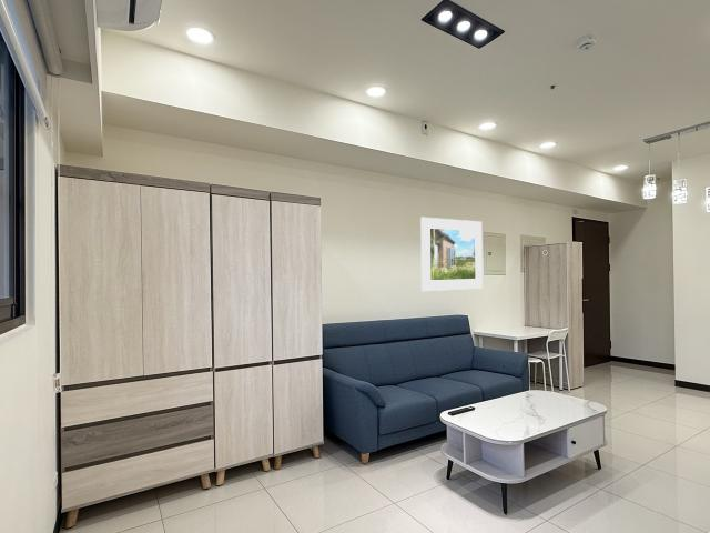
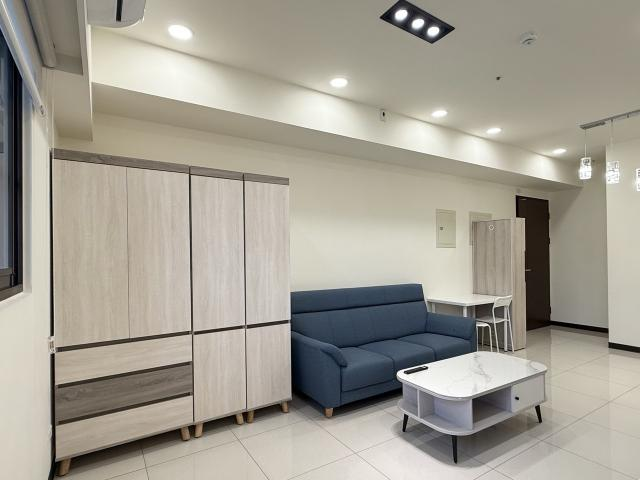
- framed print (453, 254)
